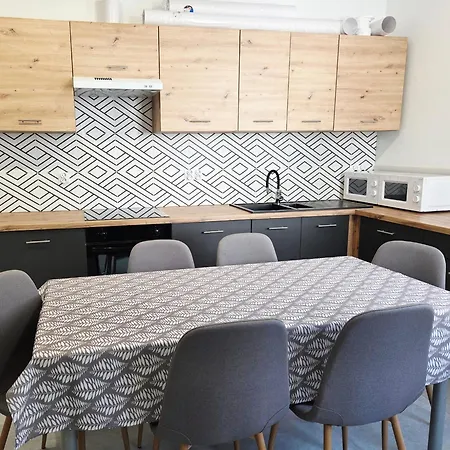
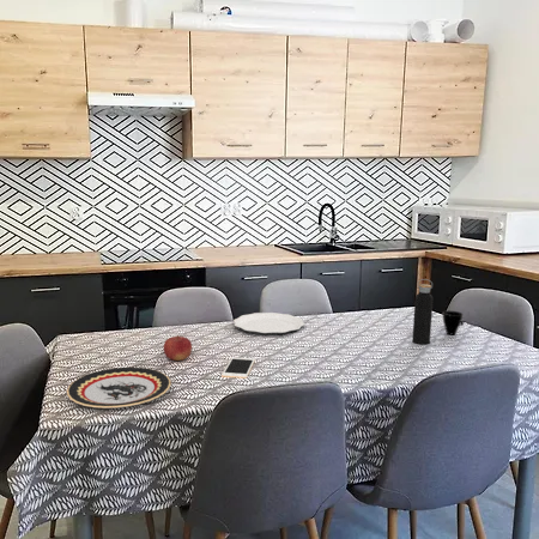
+ plate (268, 323)
+ cup (454, 323)
+ water bottle (423, 310)
+ cell phone (238, 367)
+ plate (120, 388)
+ fruit (177, 346)
